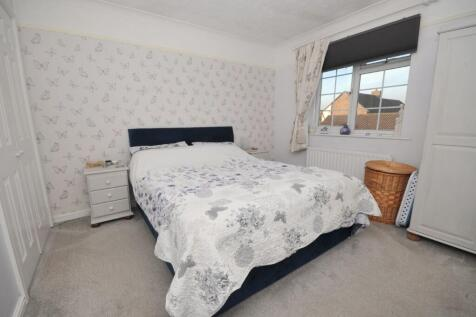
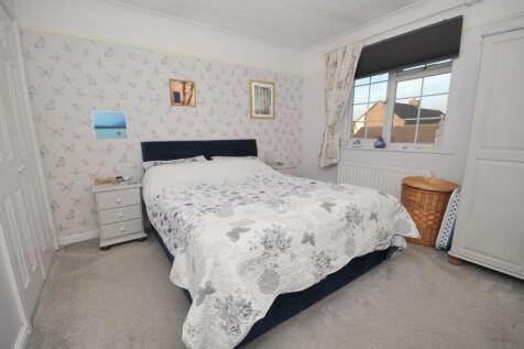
+ wall art (262, 100)
+ wall art (183, 92)
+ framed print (110, 126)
